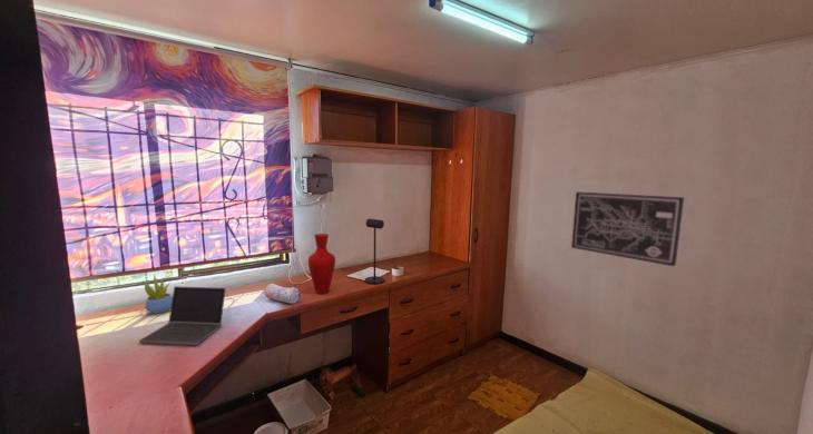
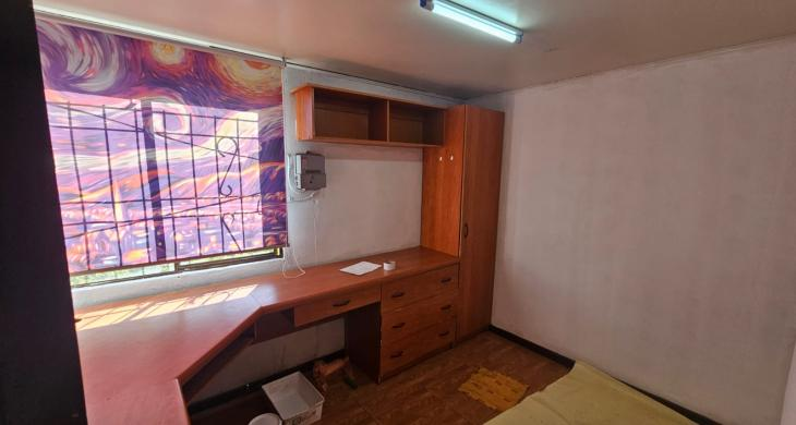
- succulent plant (158, 293)
- vase (322, 263)
- wall art (621, 225)
- desk lamp (374, 250)
- laptop computer (185, 314)
- pencil case (282, 293)
